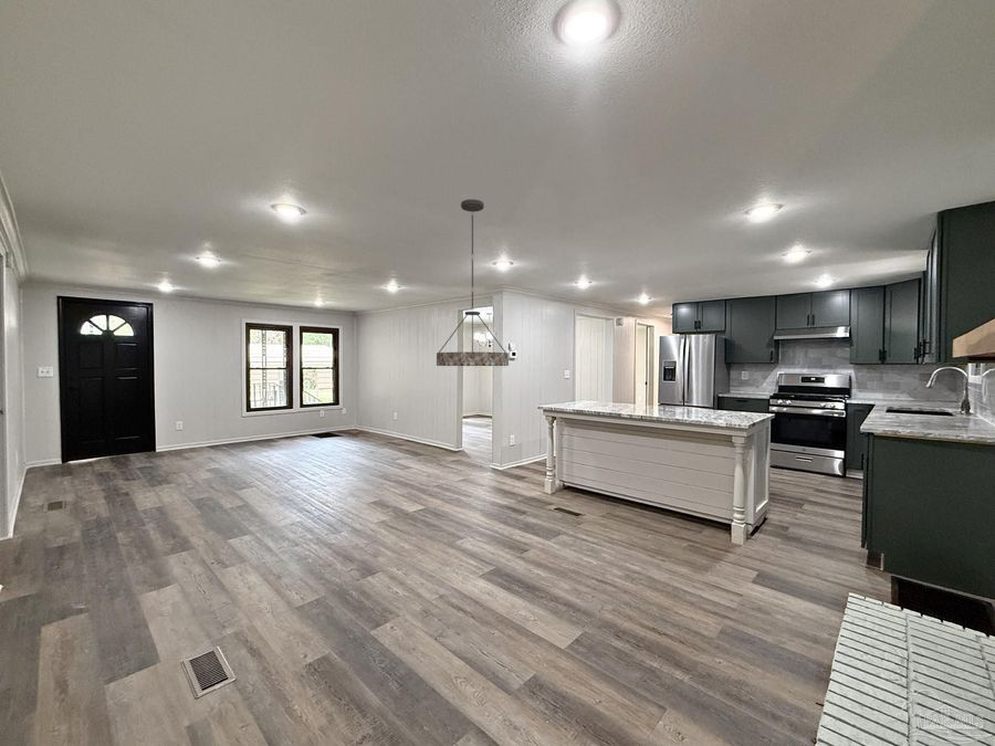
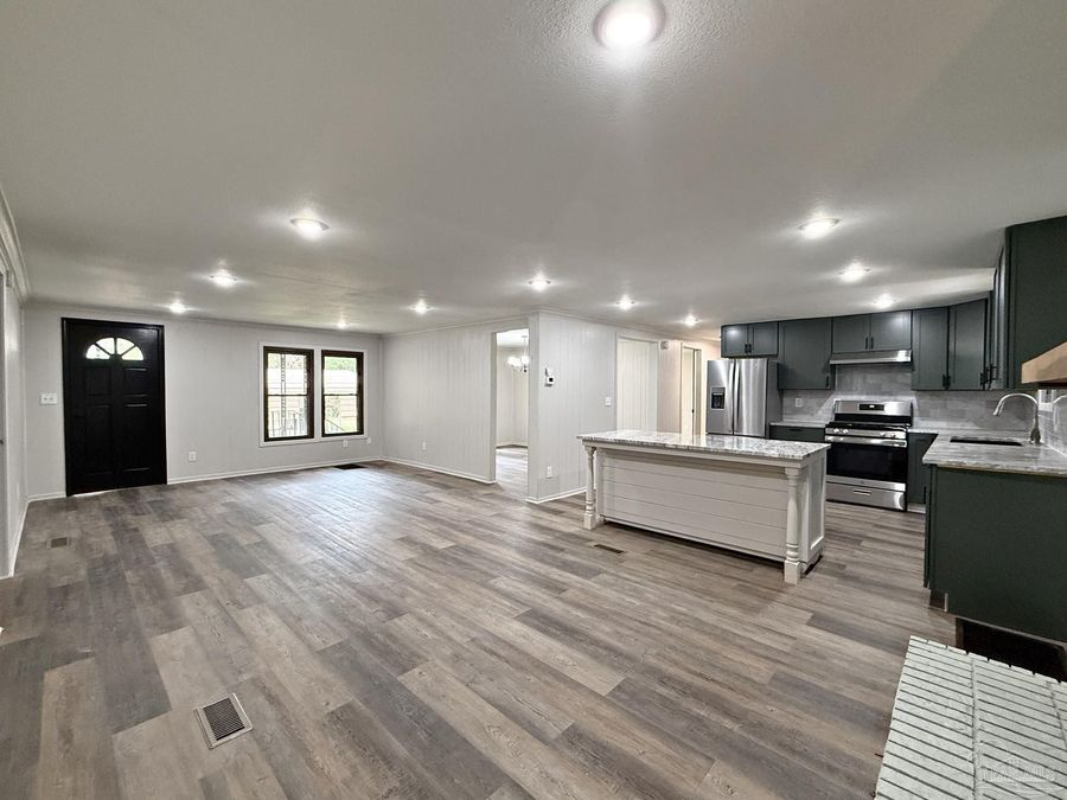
- chandelier (472, 284)
